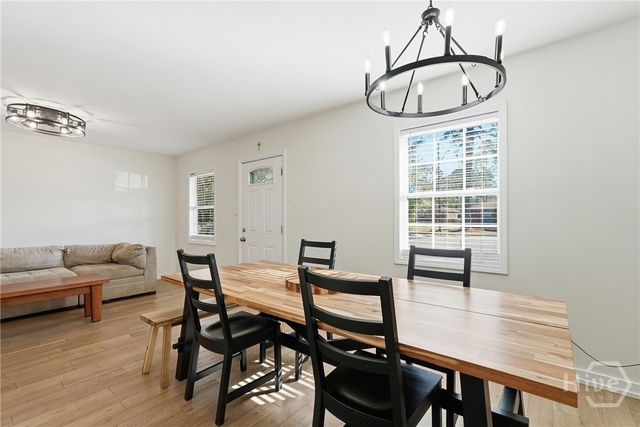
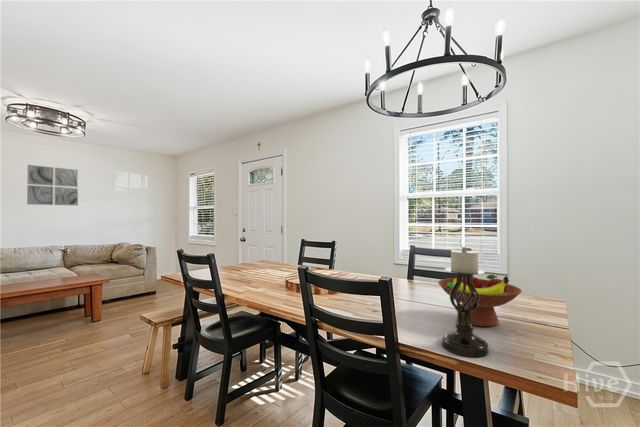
+ candle holder (464, 296)
+ fruit bowl (476, 296)
+ wall art (52, 185)
